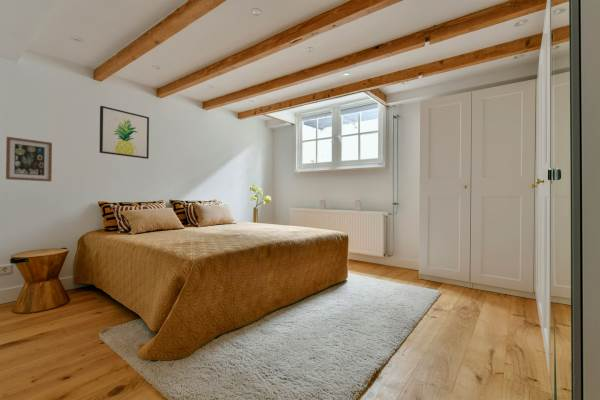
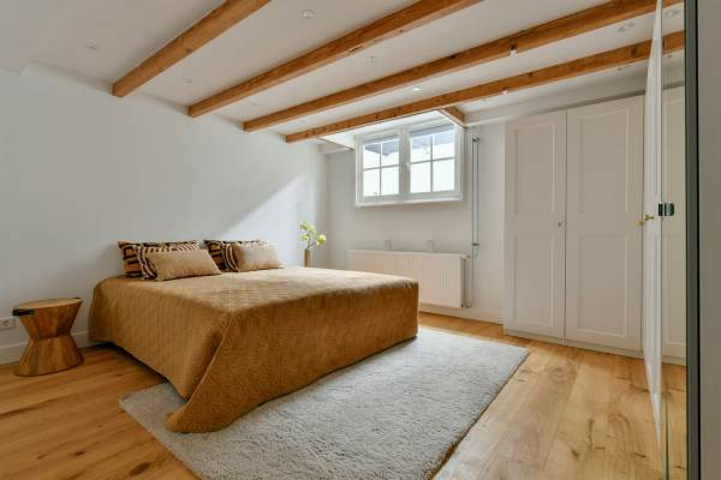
- wall art (125, 133)
- wall art (30, 160)
